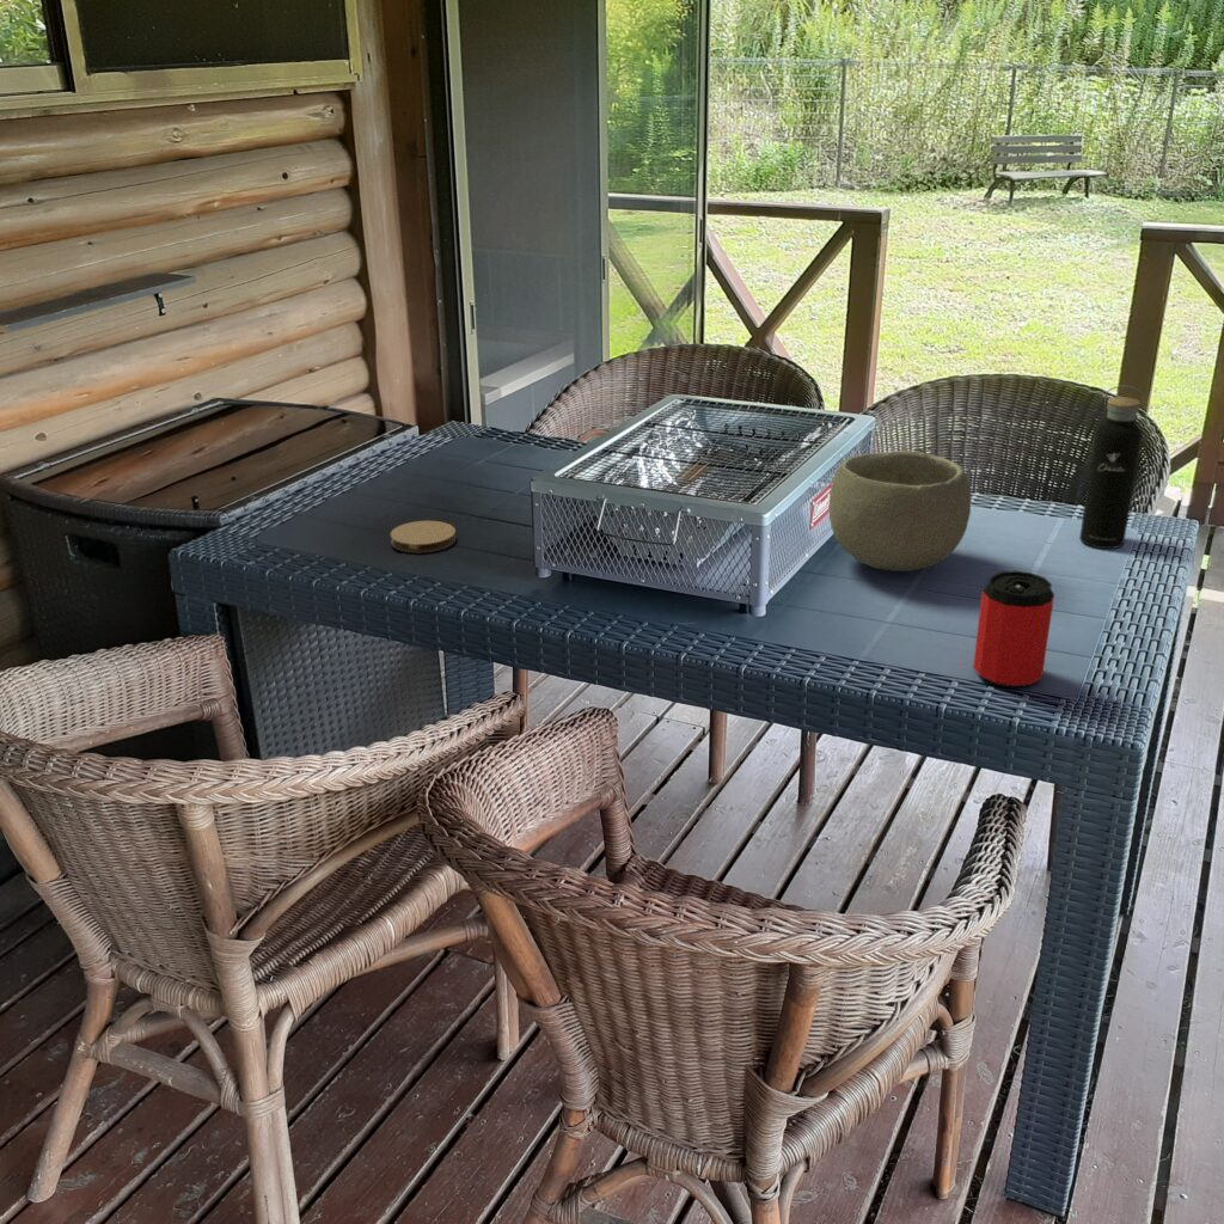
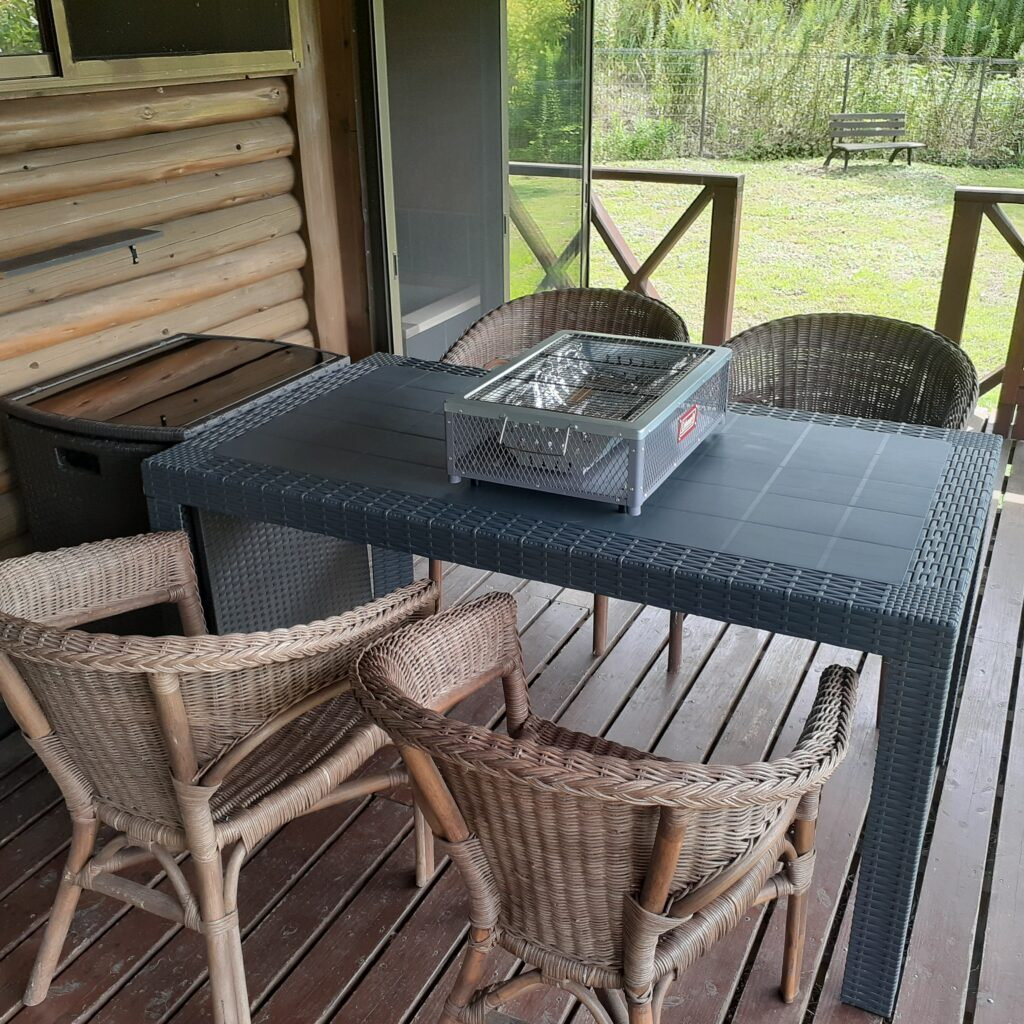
- water bottle (1113, 465)
- can (1012, 629)
- bowl (898, 515)
- coaster (423, 536)
